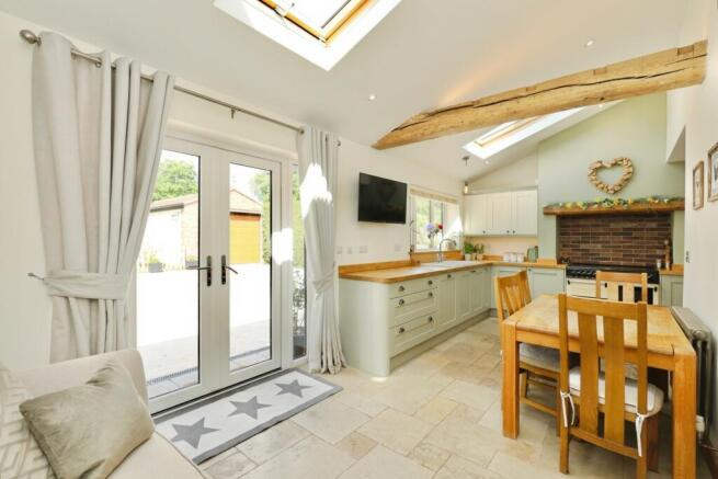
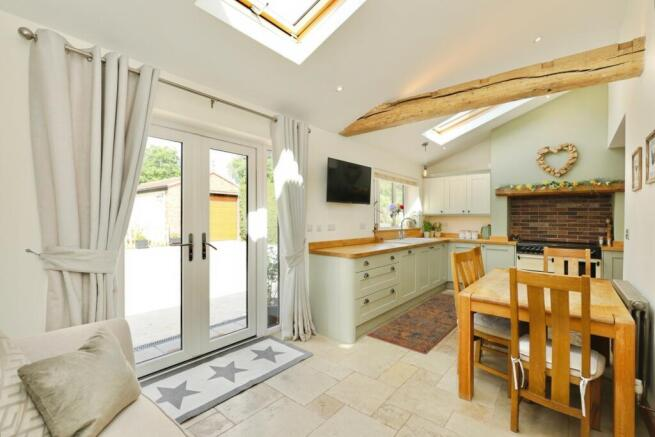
+ rug (434, 314)
